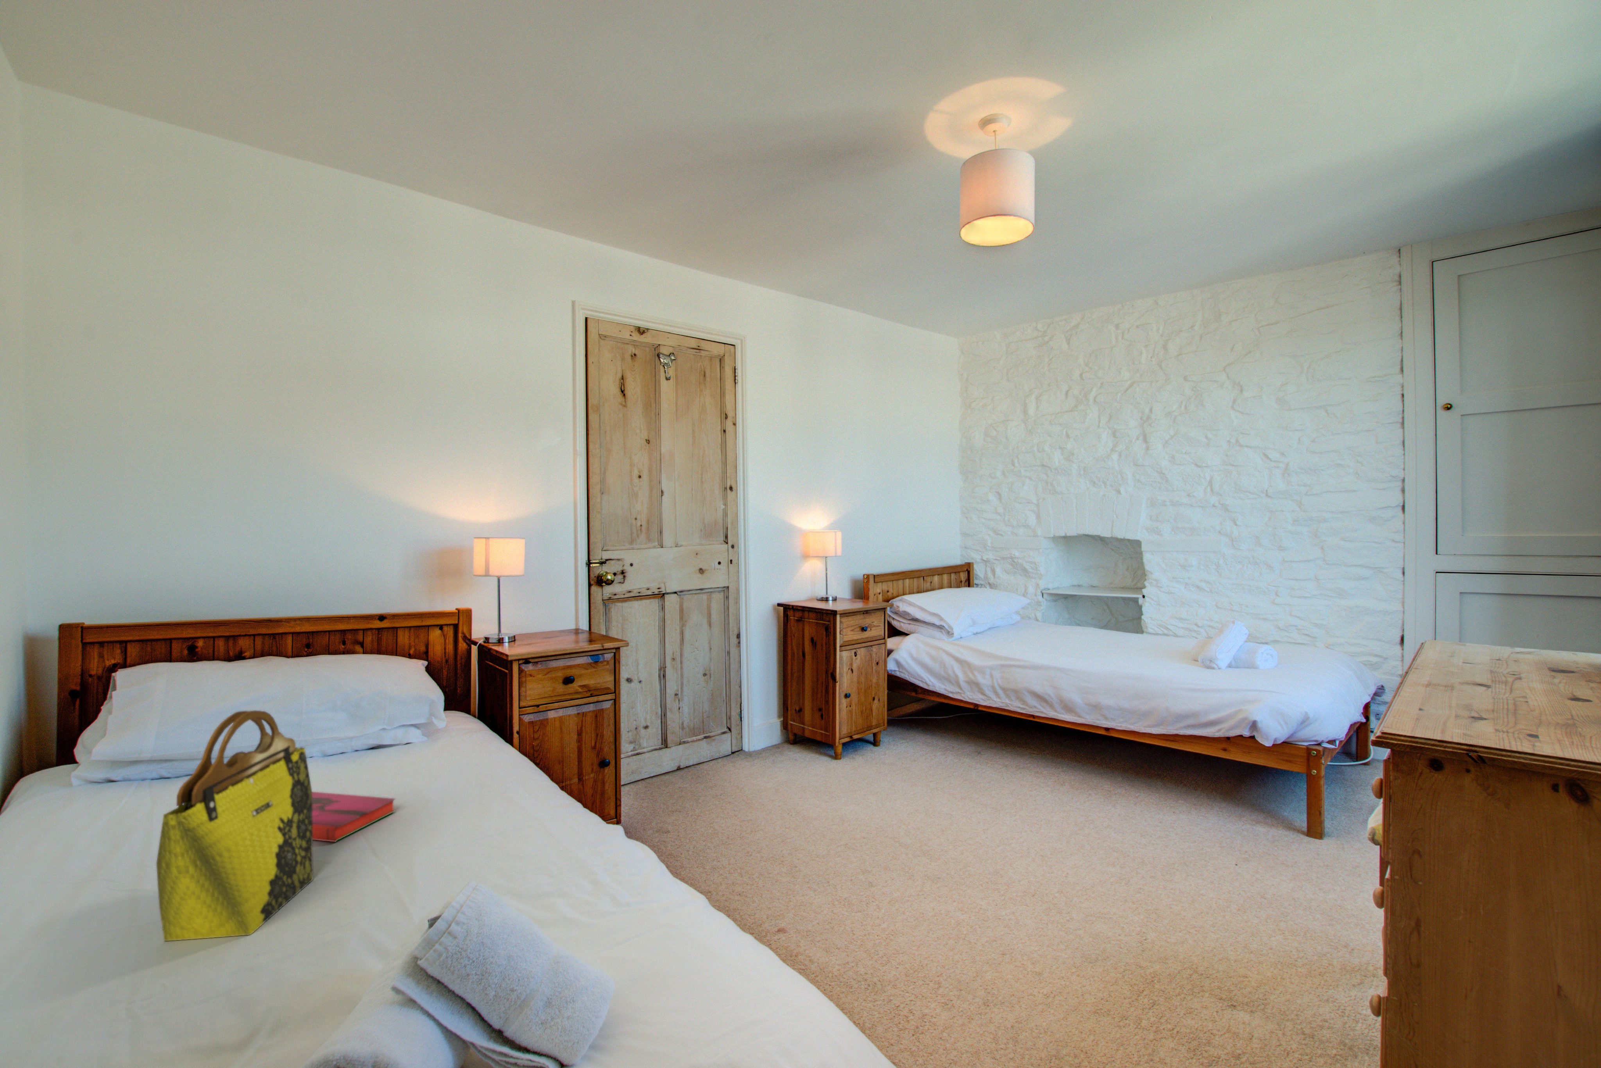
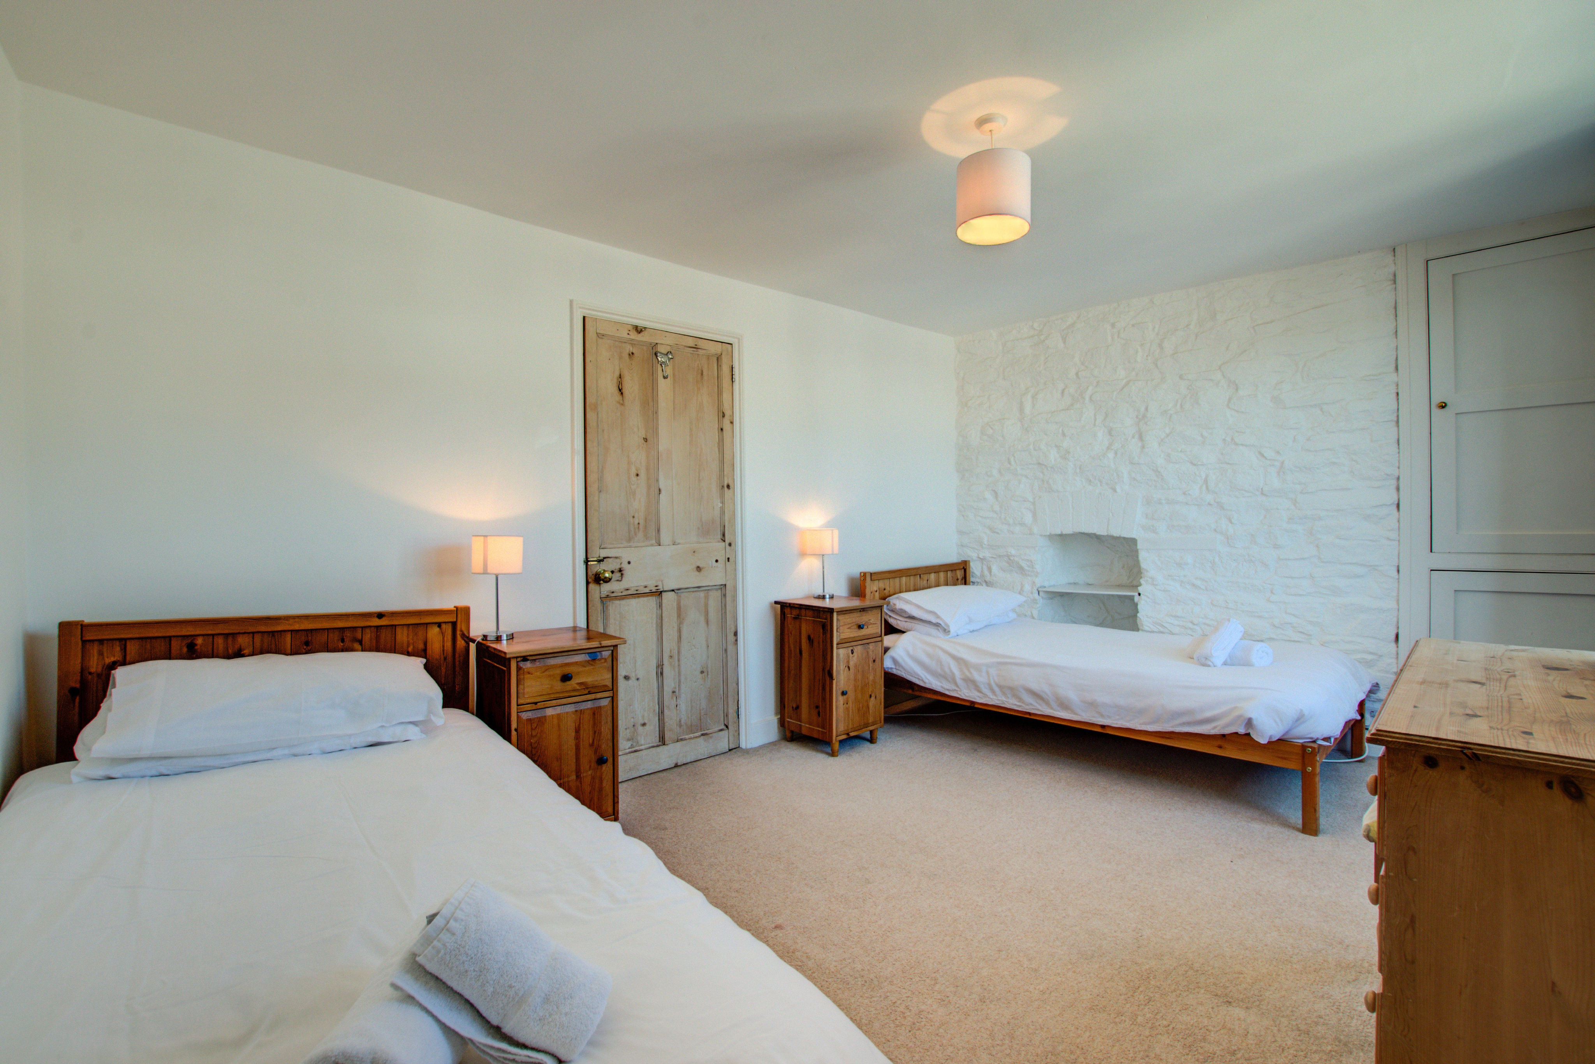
- tote bag (243, 809)
- hardback book (322, 815)
